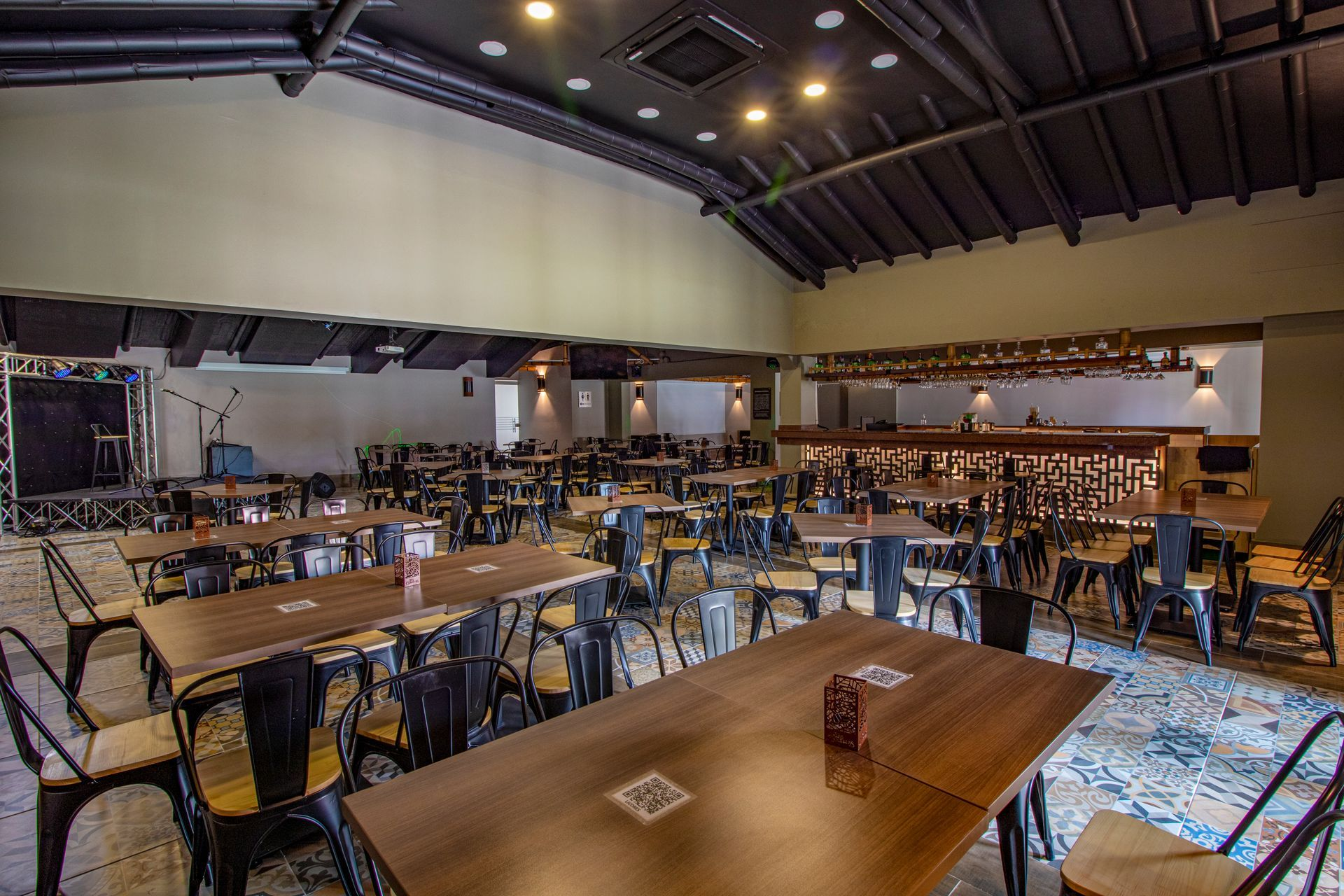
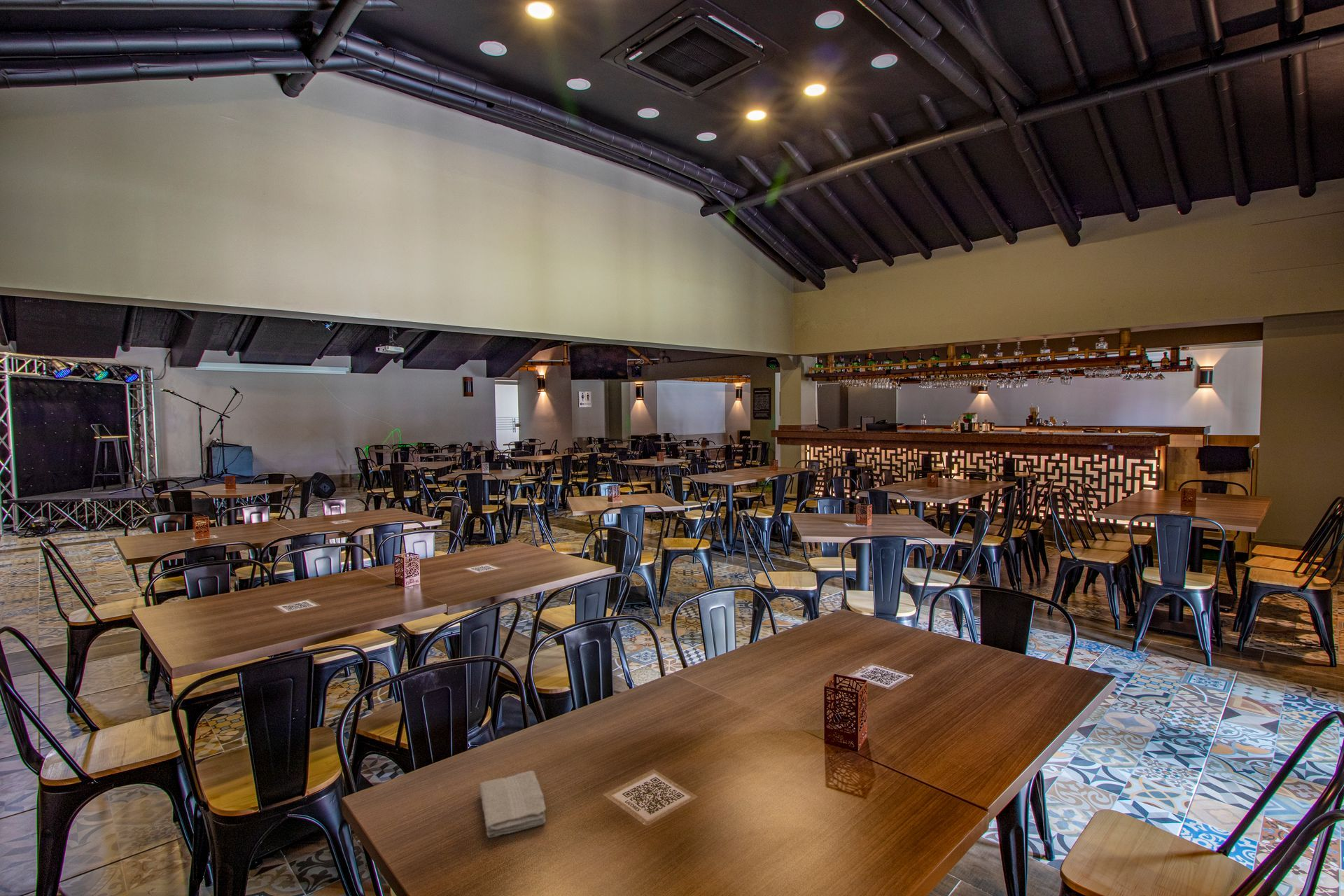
+ washcloth (512, 800)
